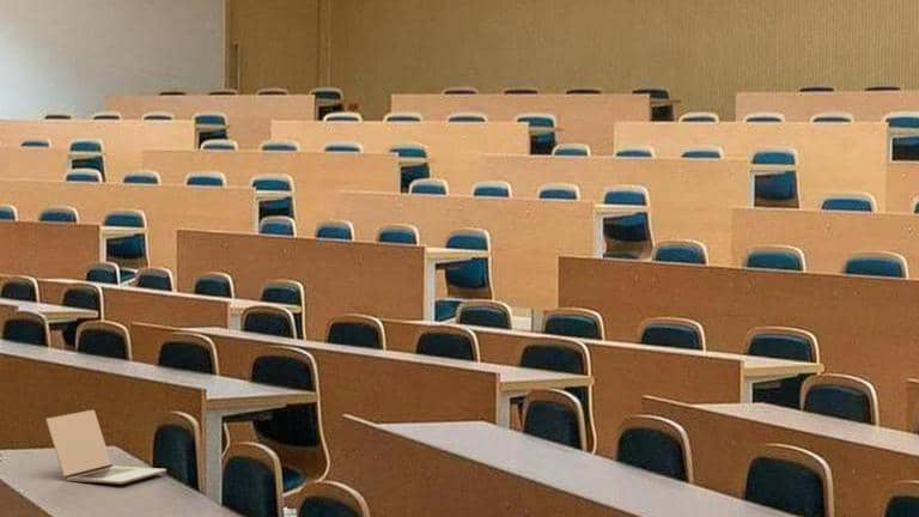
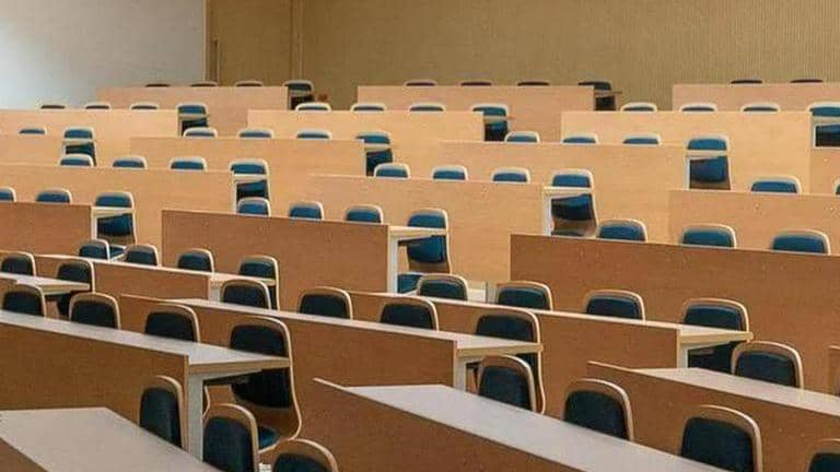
- laptop (105, 445)
